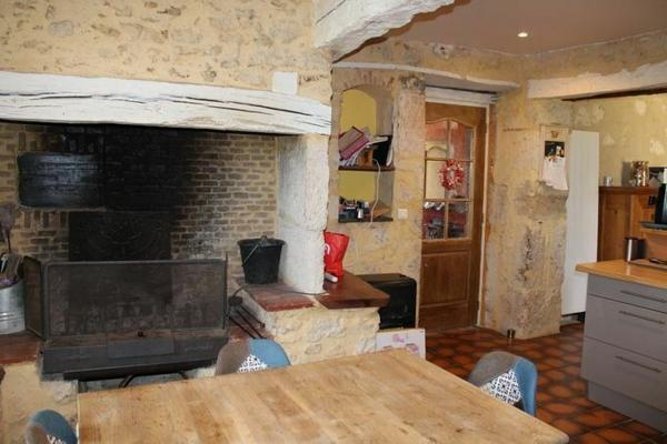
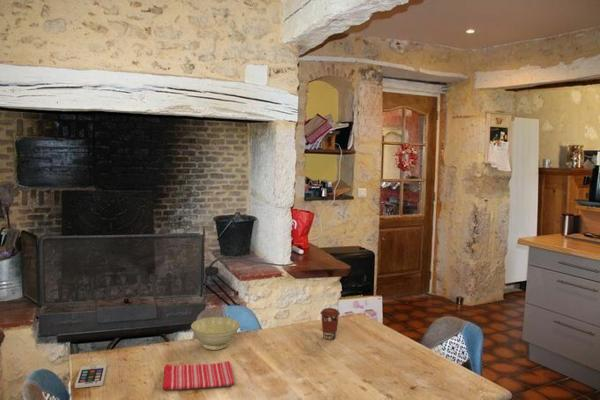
+ bowl (215, 334)
+ smartphone (91, 375)
+ coffee cup (329, 323)
+ dish towel (198, 375)
